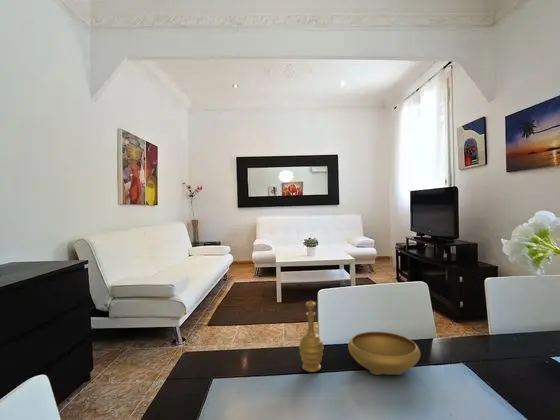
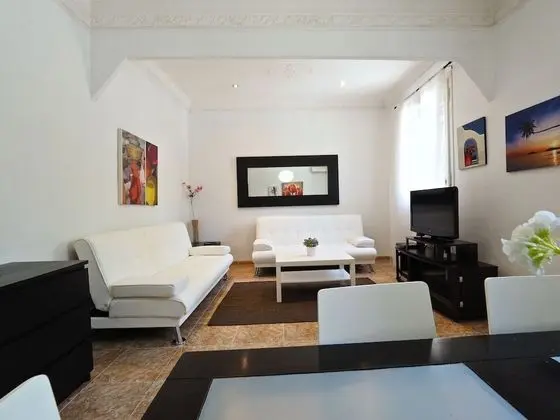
- decorative bowl (357, 334)
